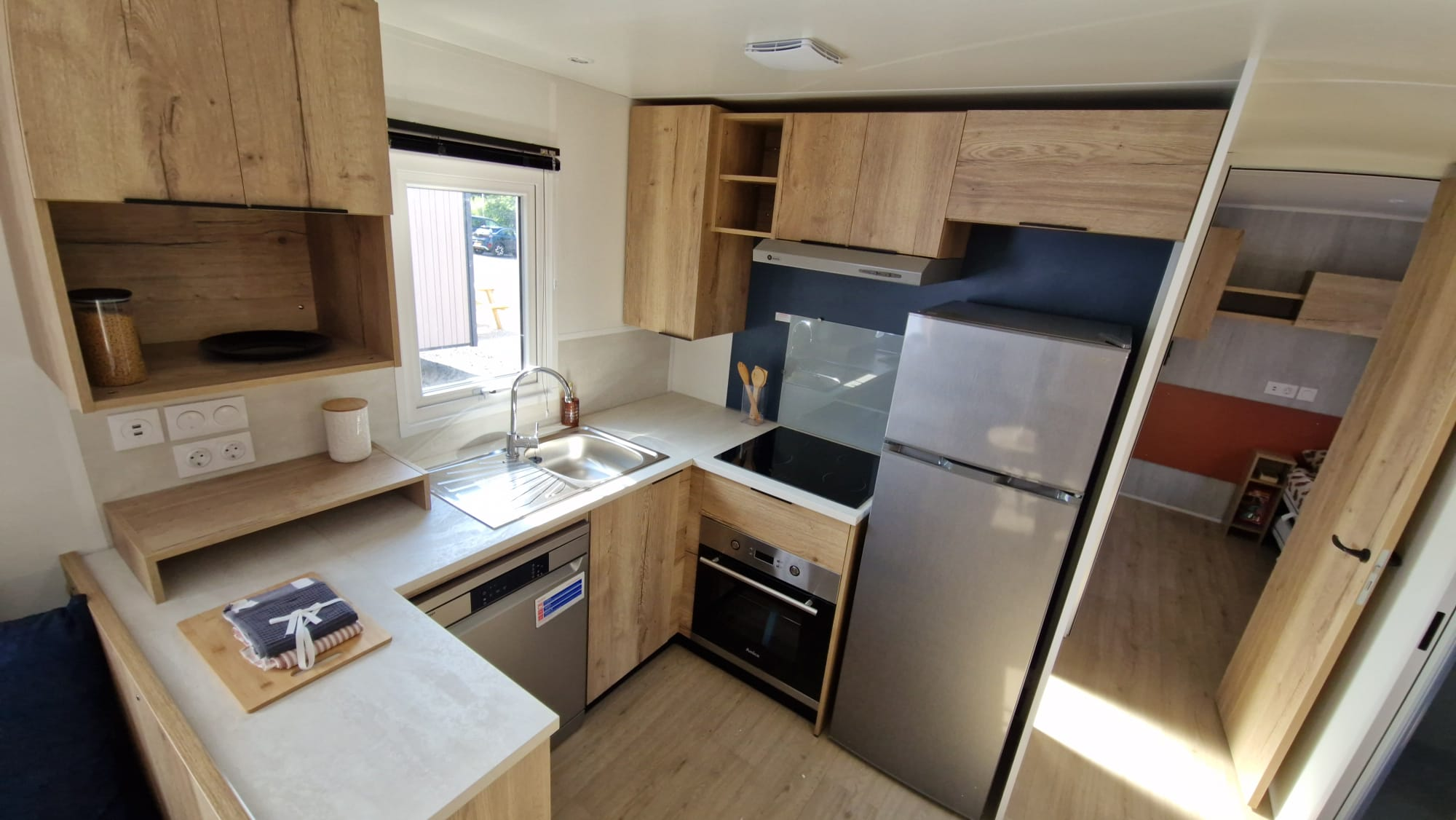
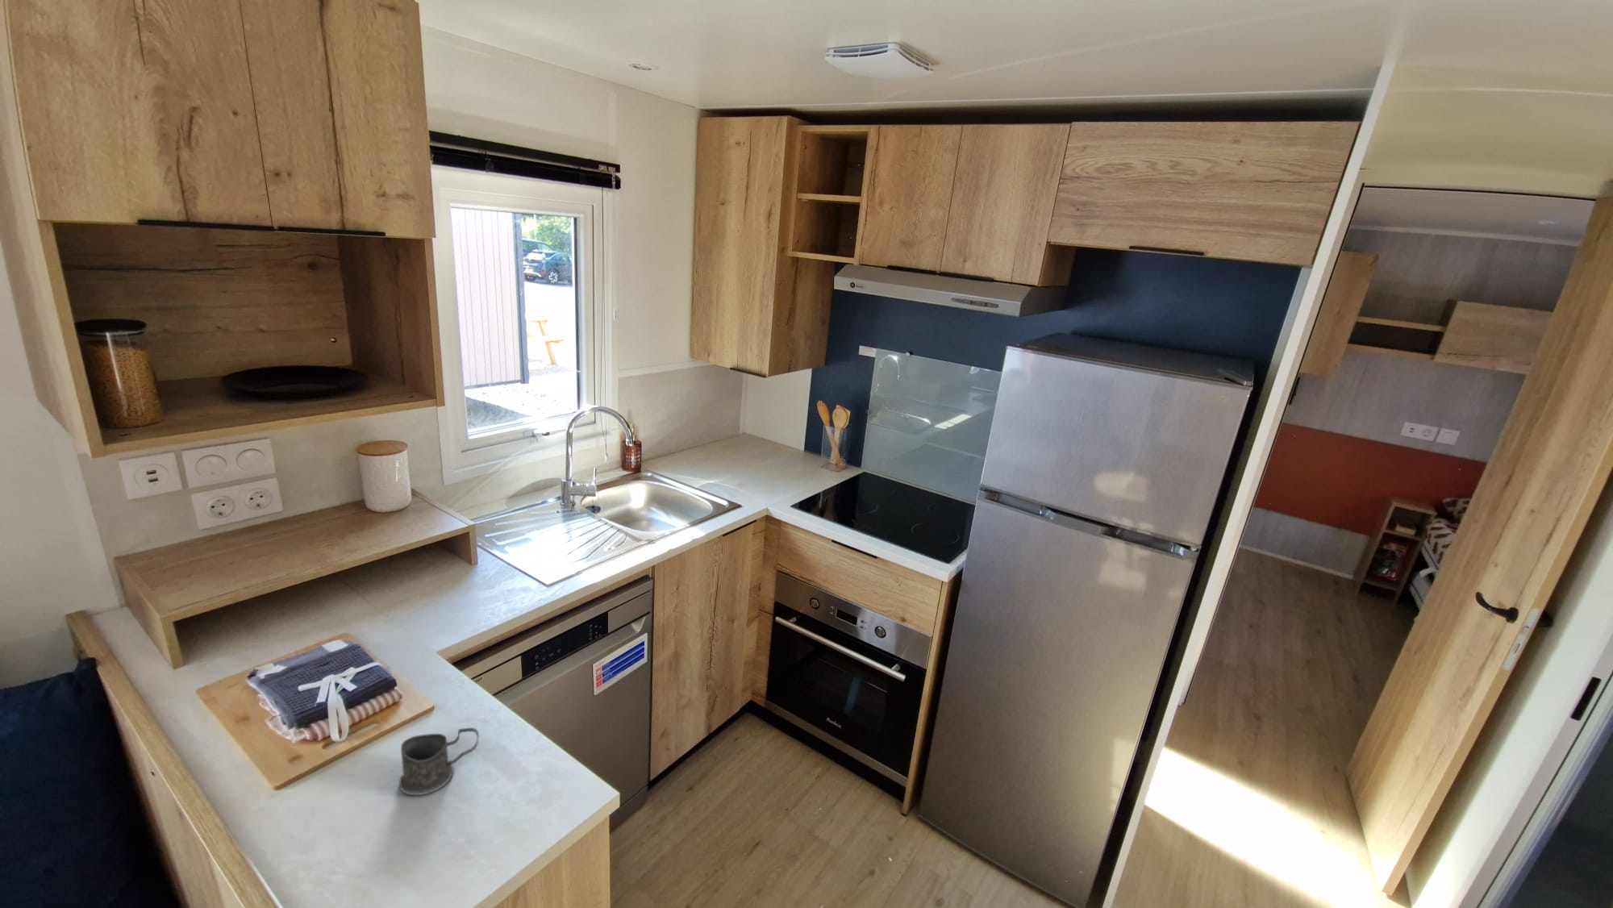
+ mug (439, 754)
